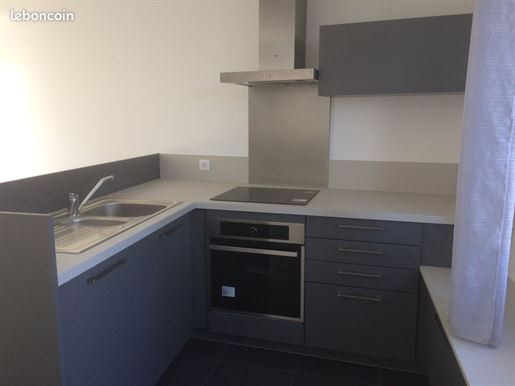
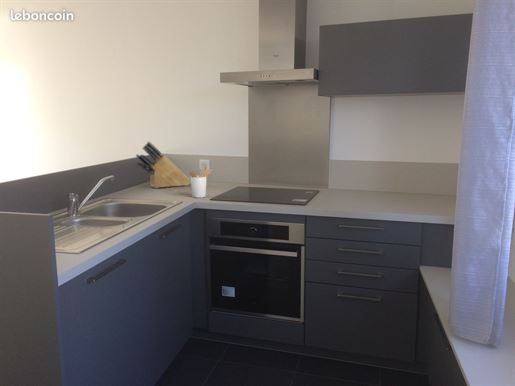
+ knife block (163, 163)
+ utensil holder (201, 182)
